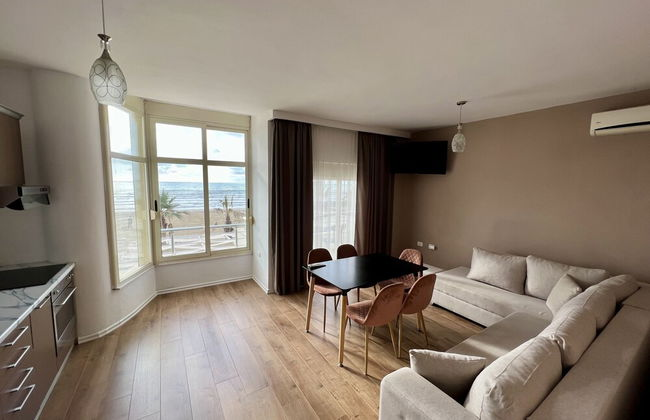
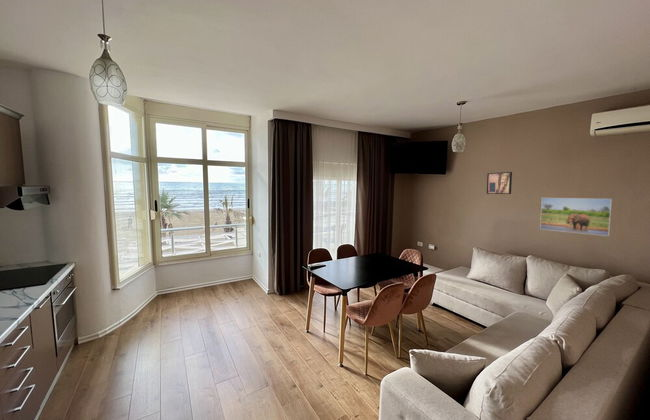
+ wall art (498, 183)
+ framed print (573, 215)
